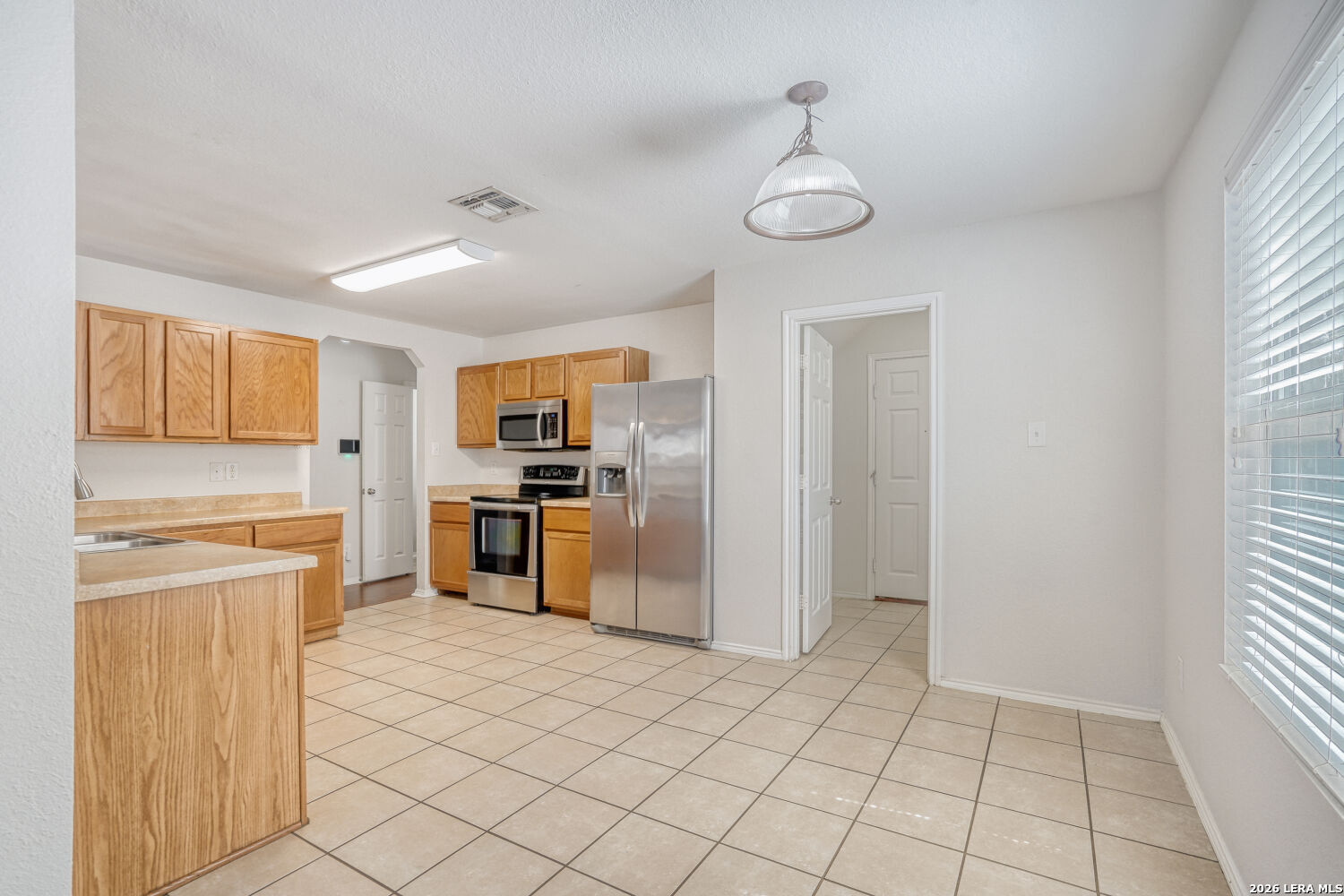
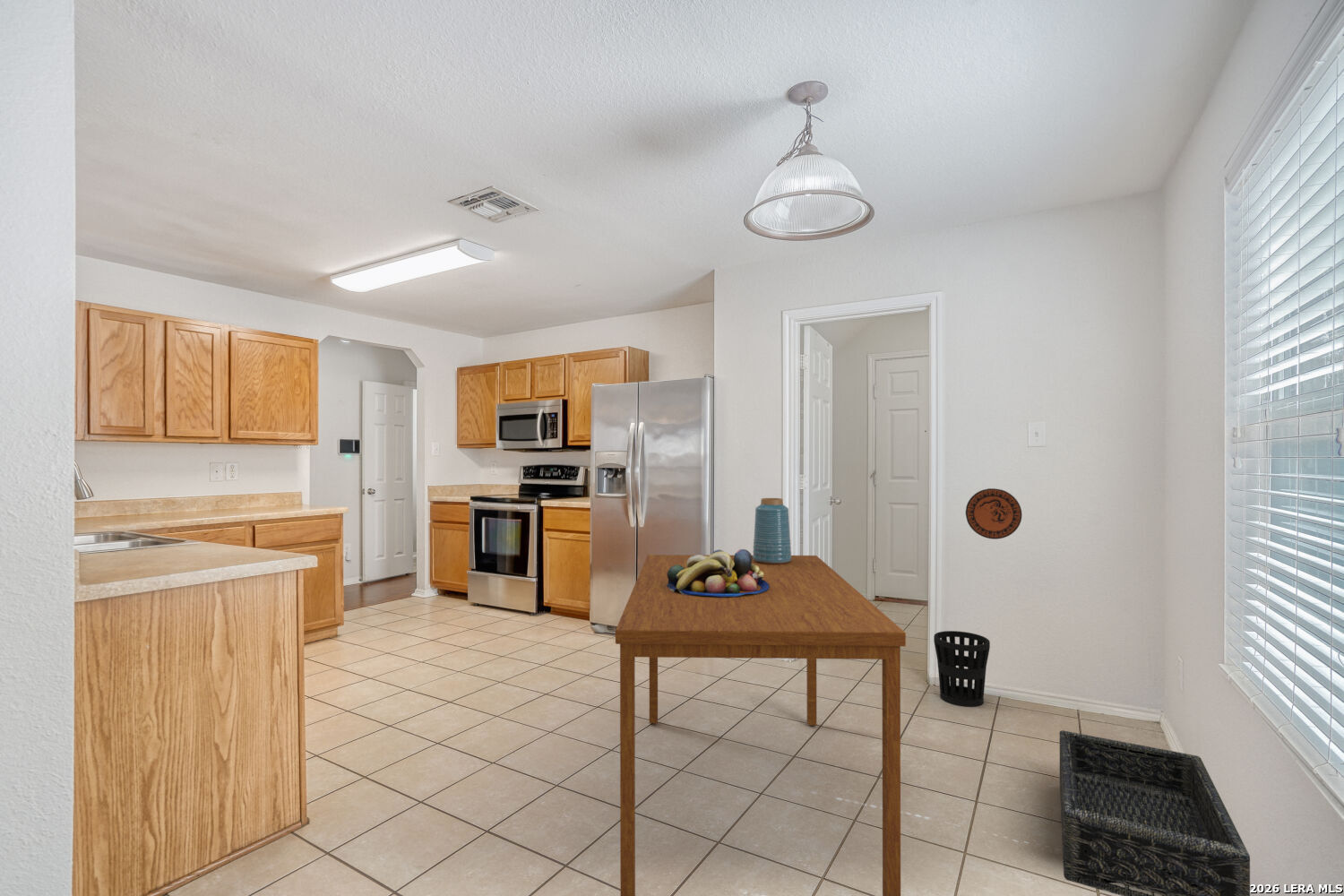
+ fruit bowl (719, 567)
+ wastebasket (961, 668)
+ vase (771, 530)
+ basket (1137, 813)
+ decorative plate (993, 513)
+ dining table (742, 657)
